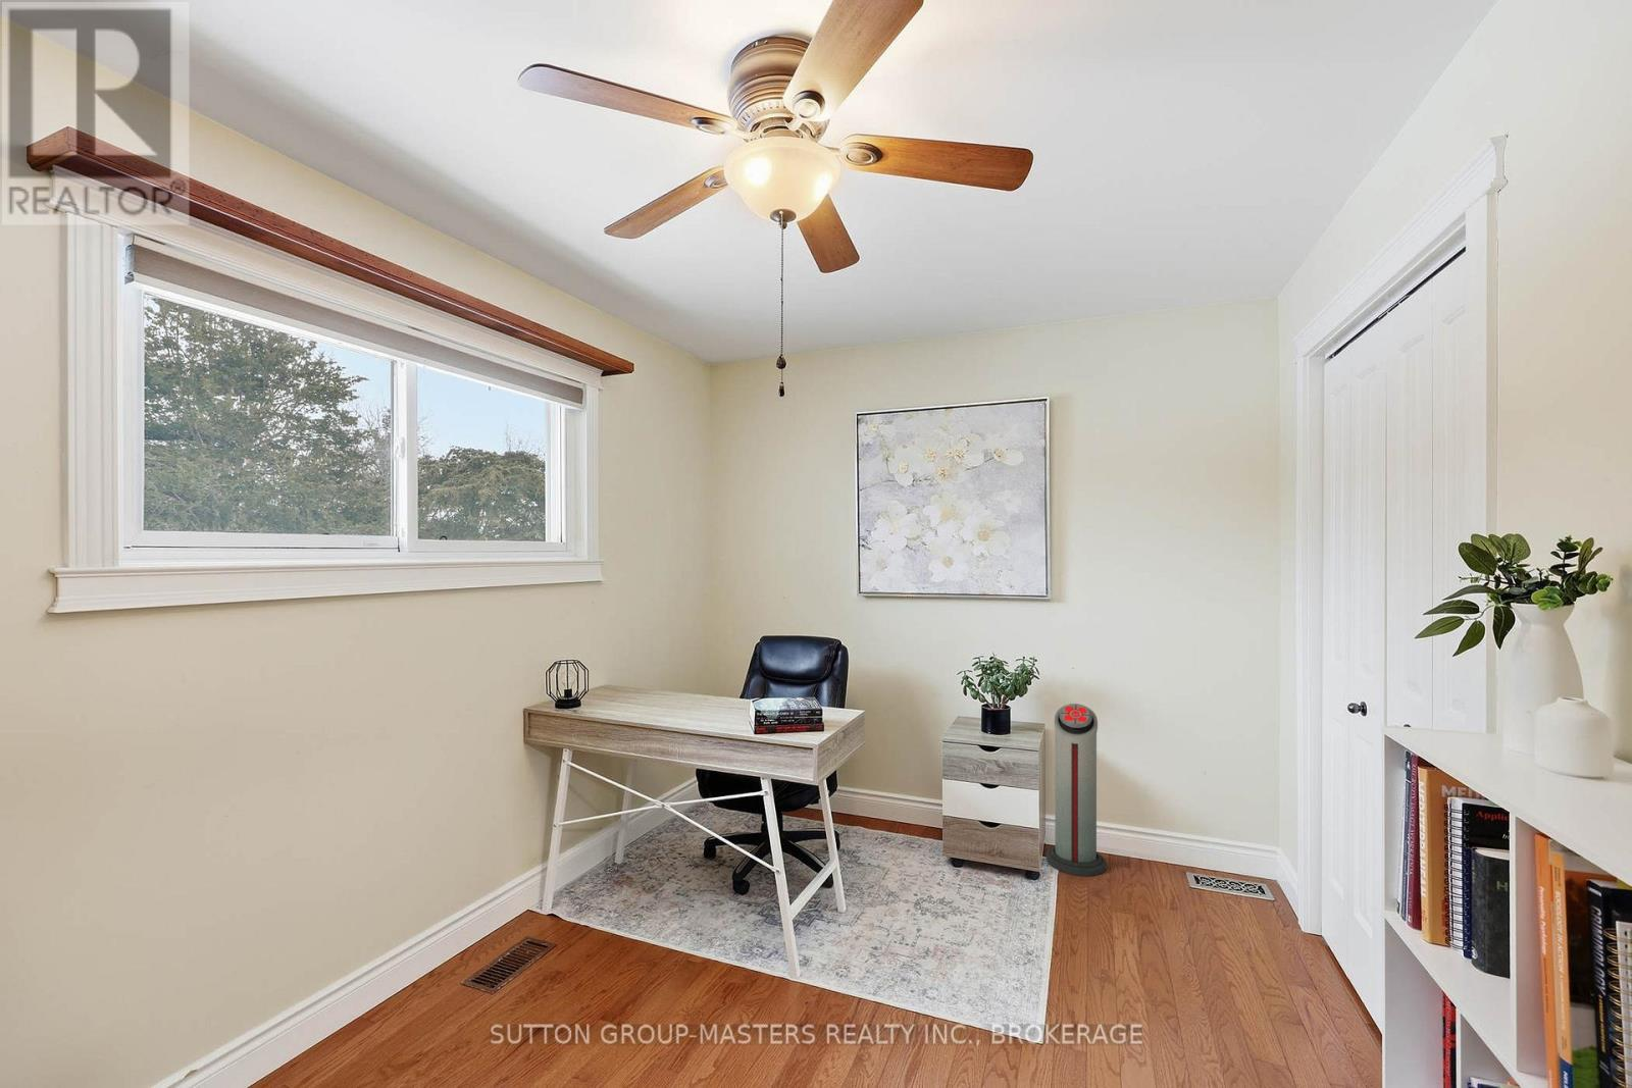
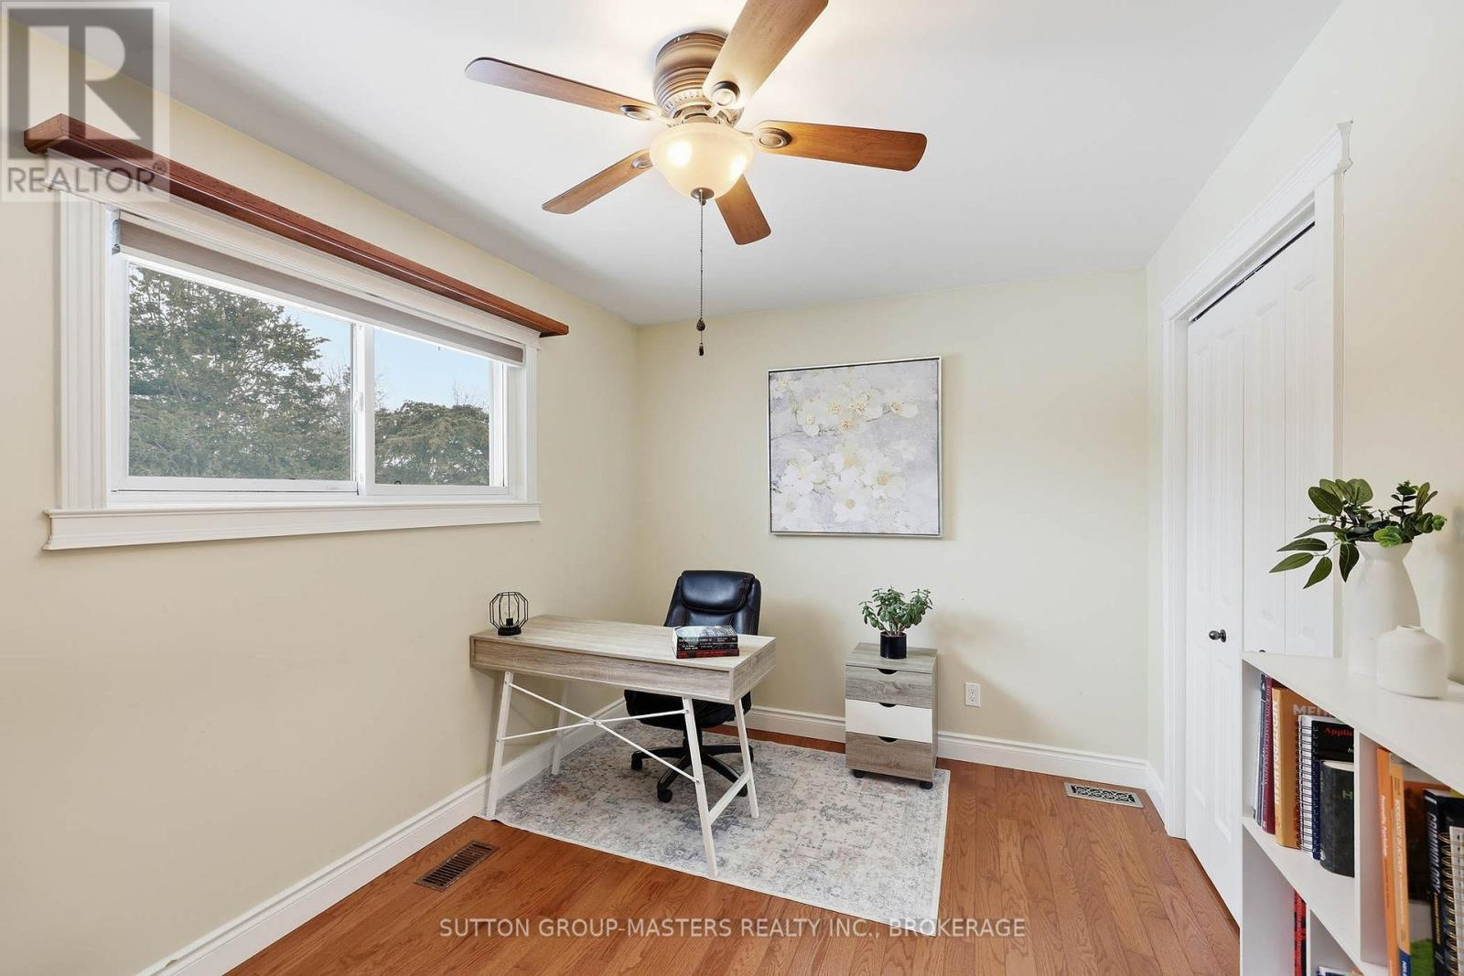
- air purifier (1075, 784)
